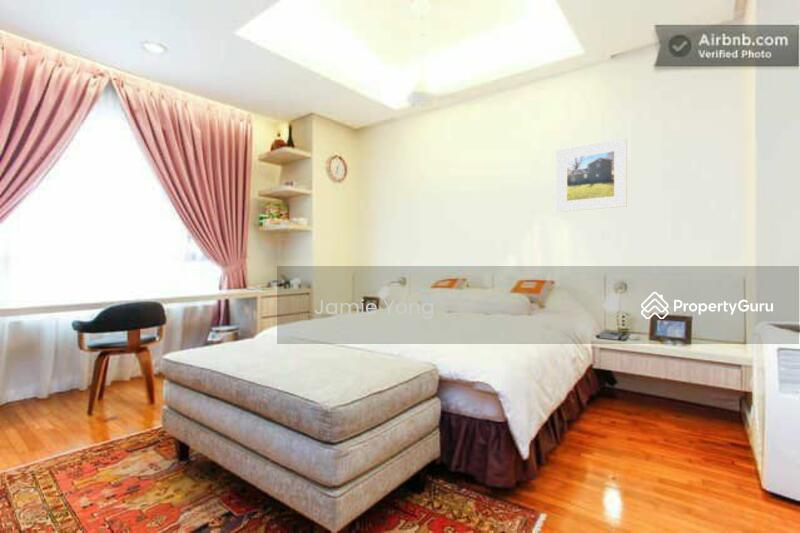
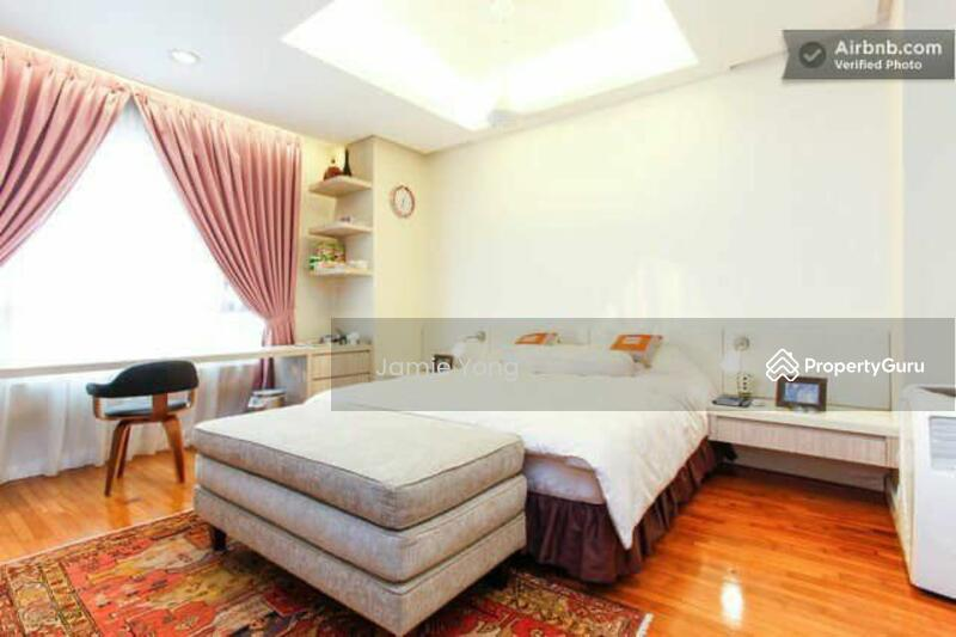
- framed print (589, 176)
